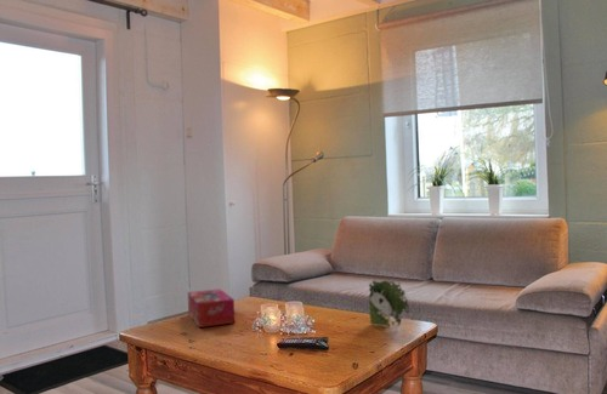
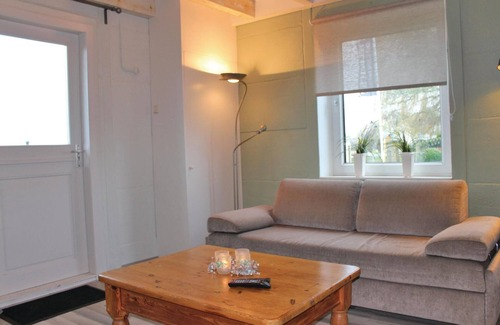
- tissue box (210, 307)
- succulent plant (386, 304)
